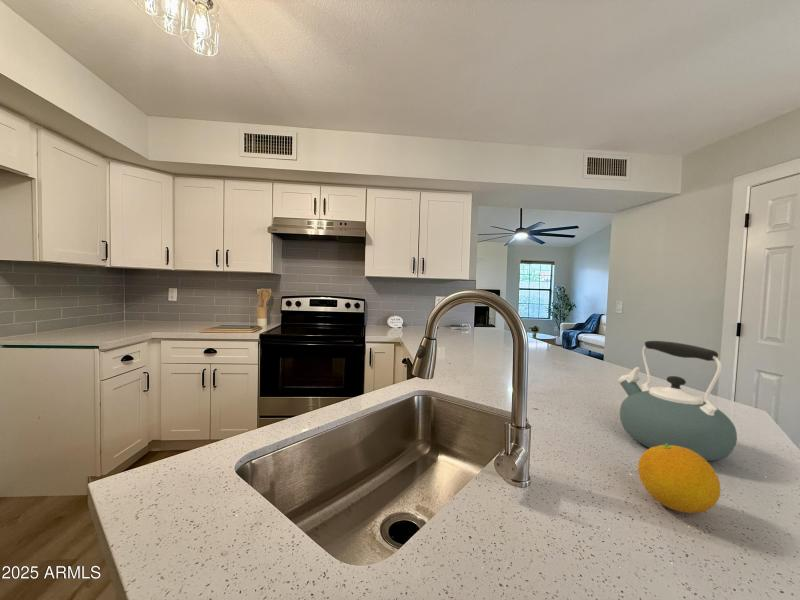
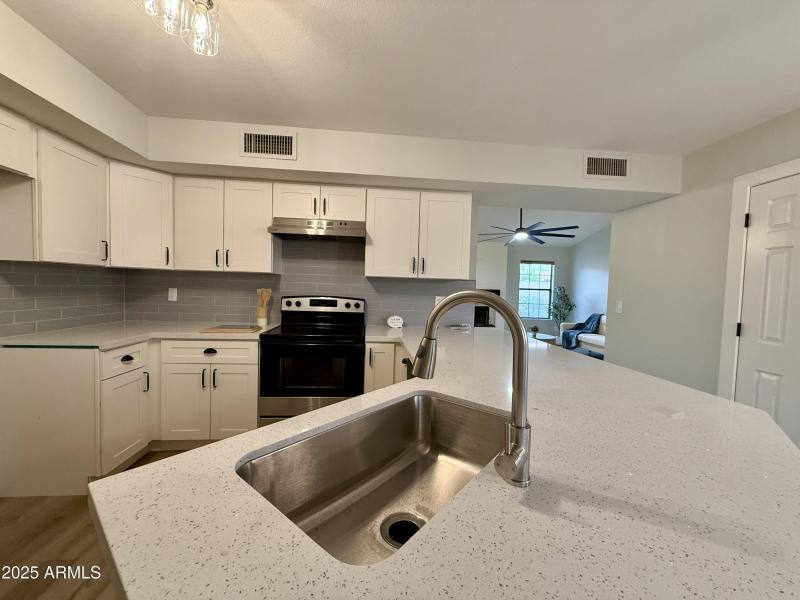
- kettle (666, 391)
- fruit (676, 477)
